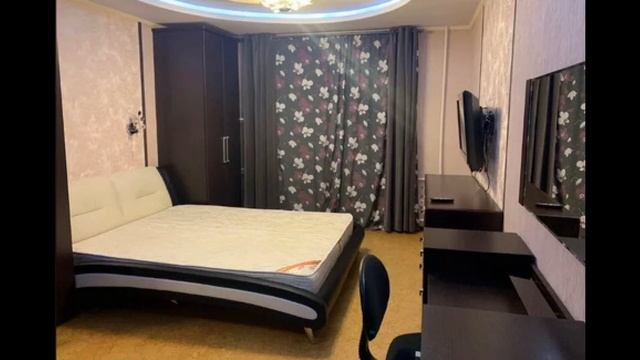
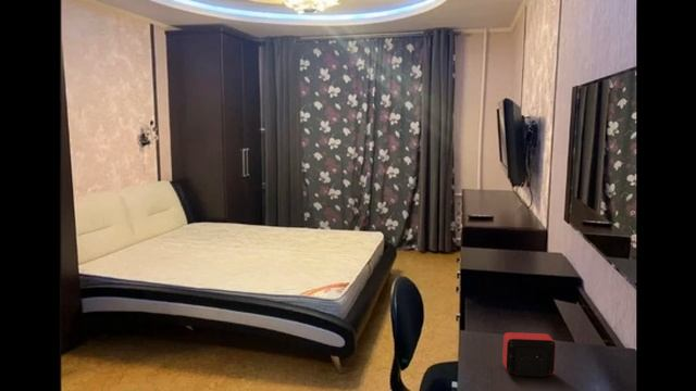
+ alarm clock (529, 354)
